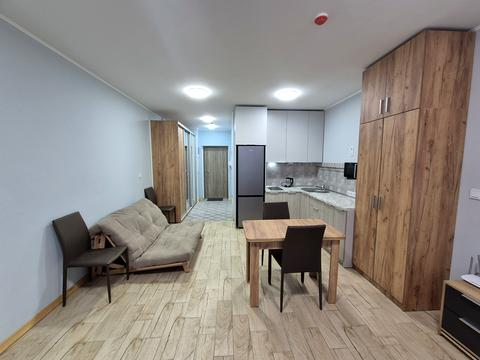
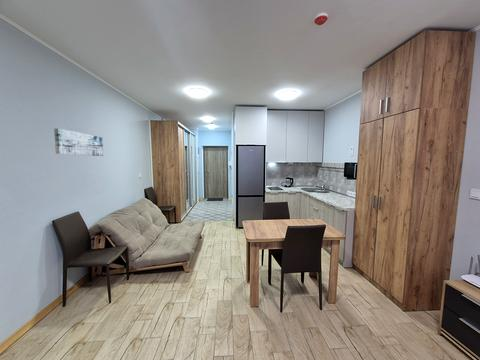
+ wall art (82, 144)
